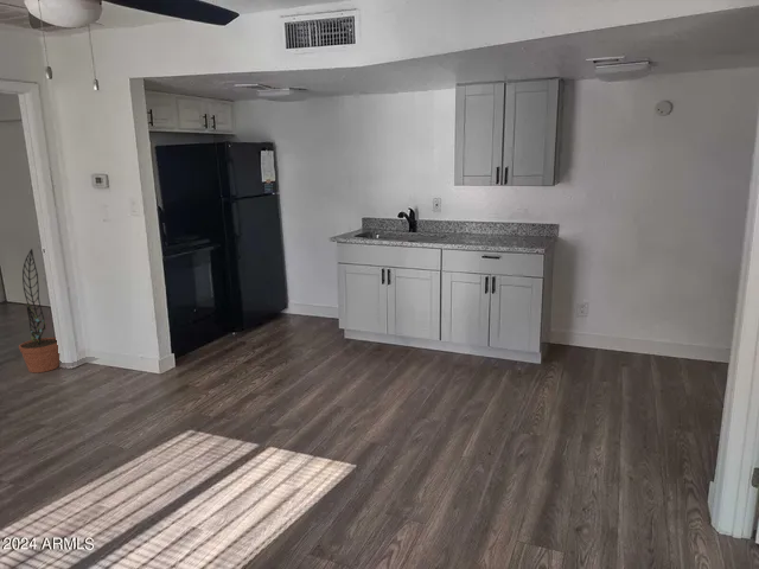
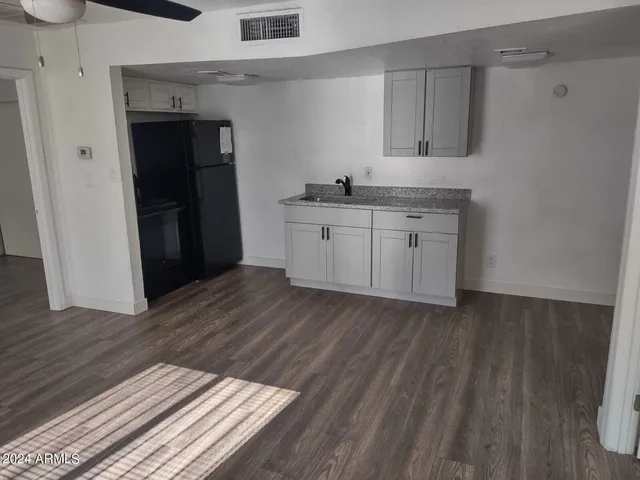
- decorative plant (34, 309)
